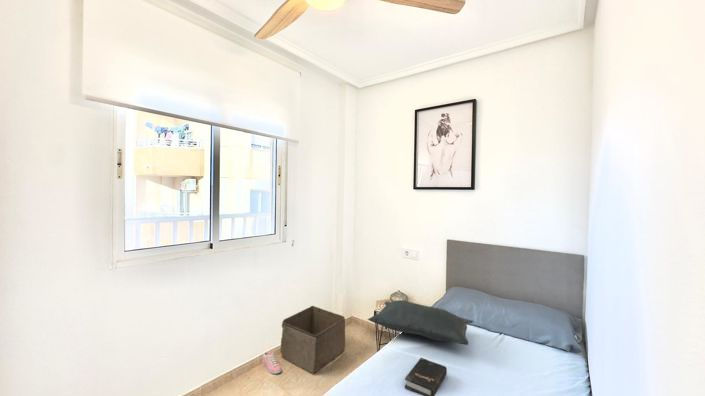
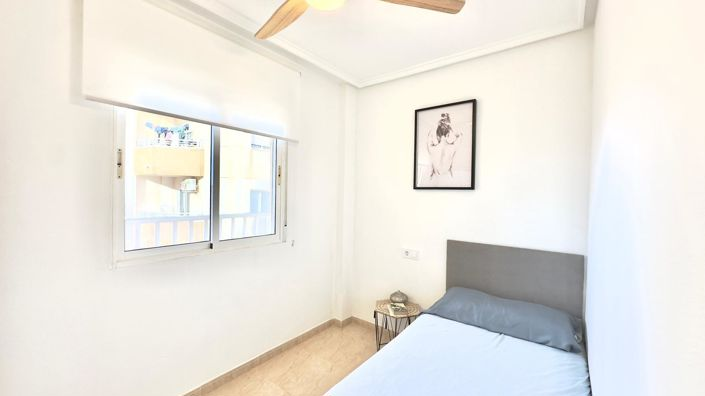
- sneaker (271, 361)
- hardback book (426, 377)
- cushion (420, 319)
- storage bin (313, 336)
